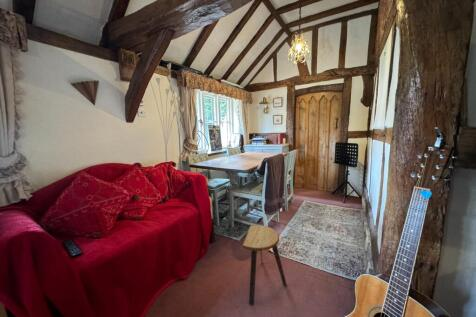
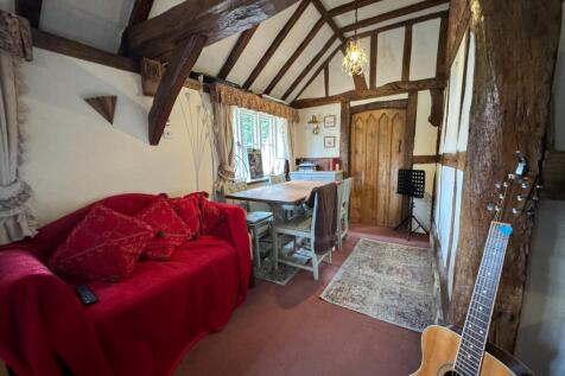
- stool (262, 260)
